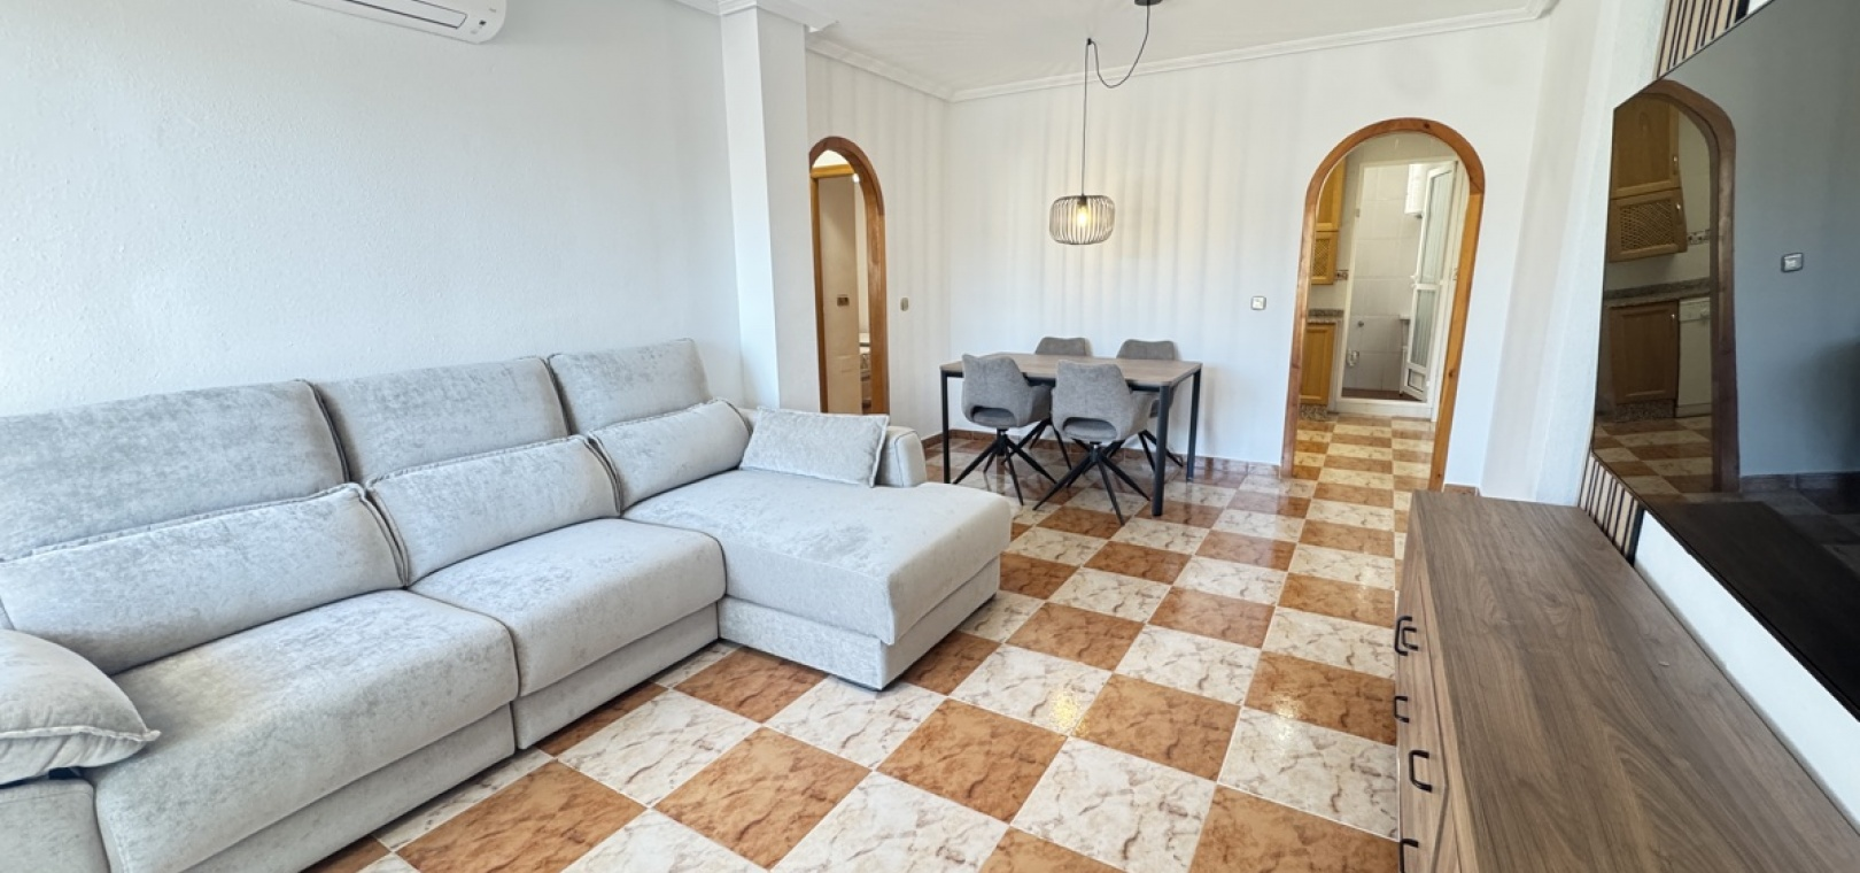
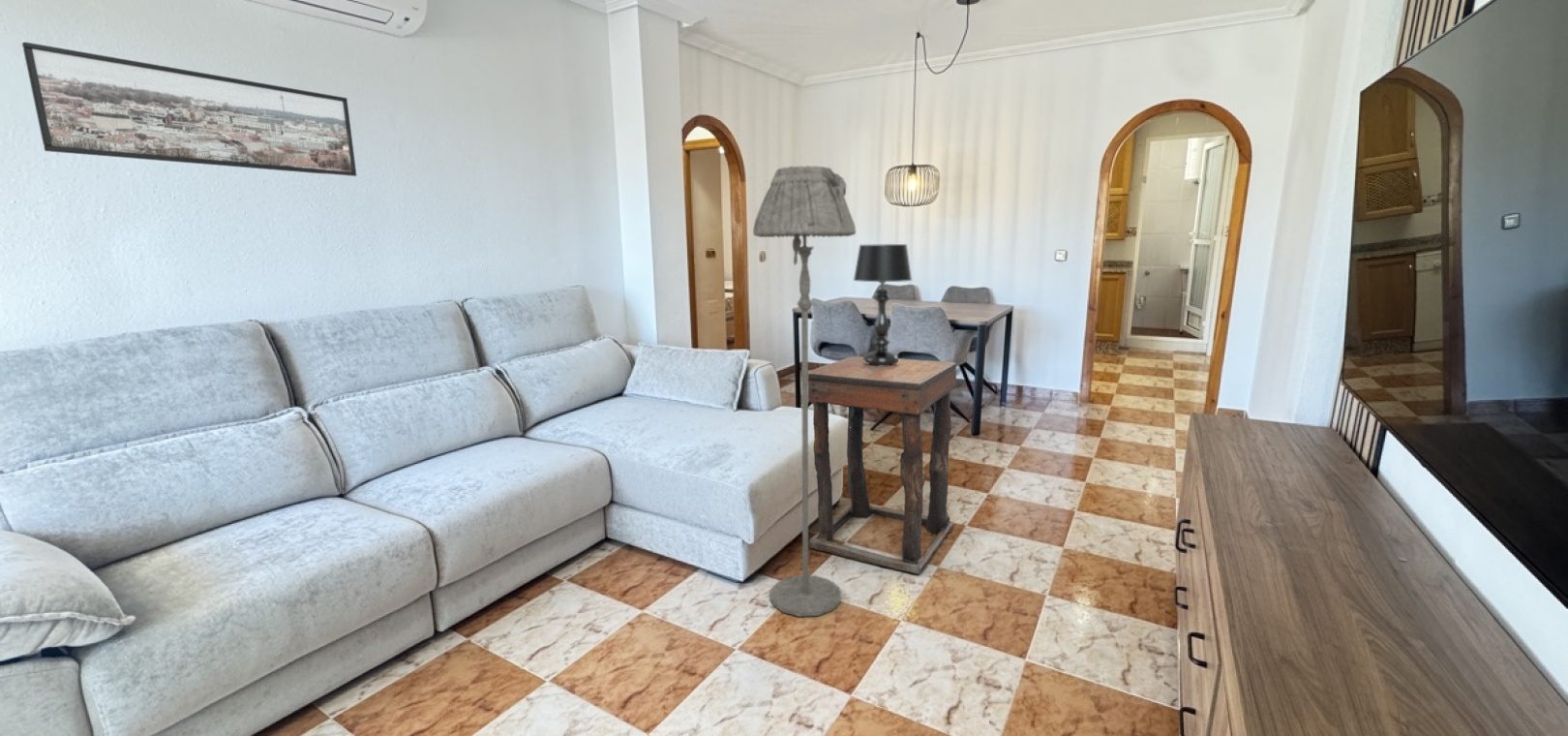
+ table lamp (882, 303)
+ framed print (217, 120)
+ side table (900, 458)
+ floor lamp (804, 396)
